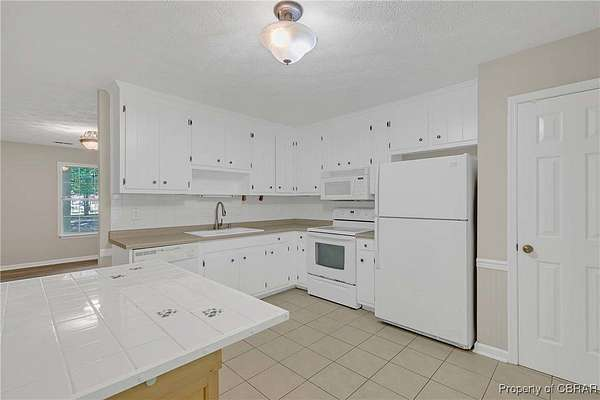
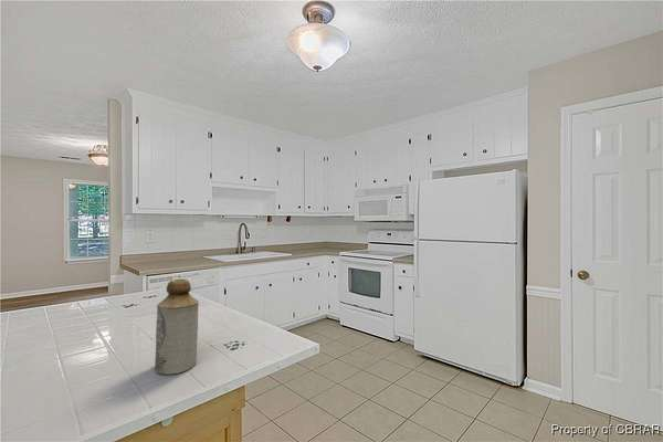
+ bottle (177, 322)
